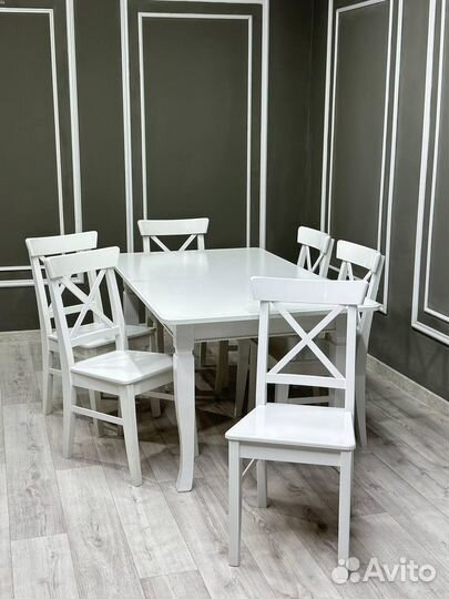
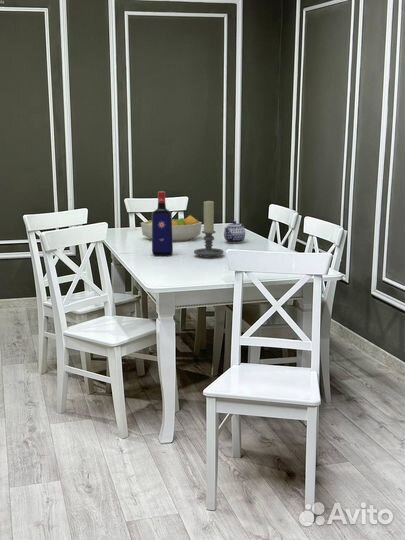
+ teapot (234, 231)
+ fruit bowl (172, 226)
+ liquor bottle (162, 223)
+ candle holder (208, 227)
